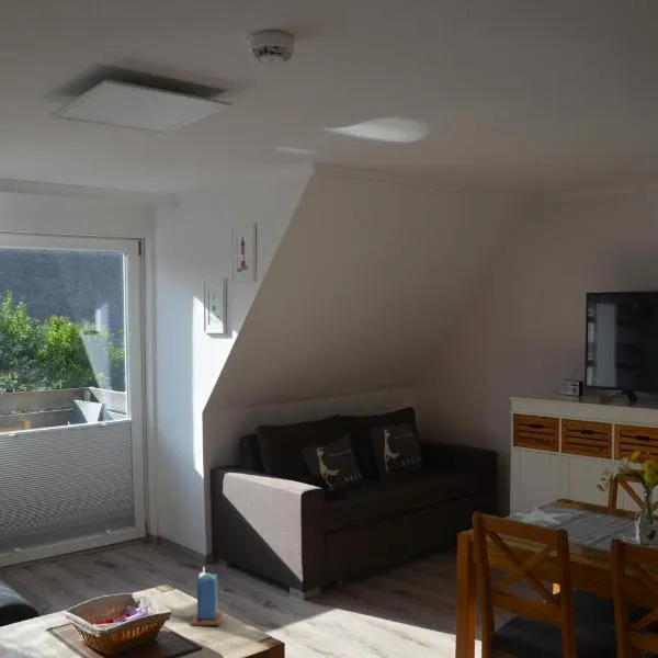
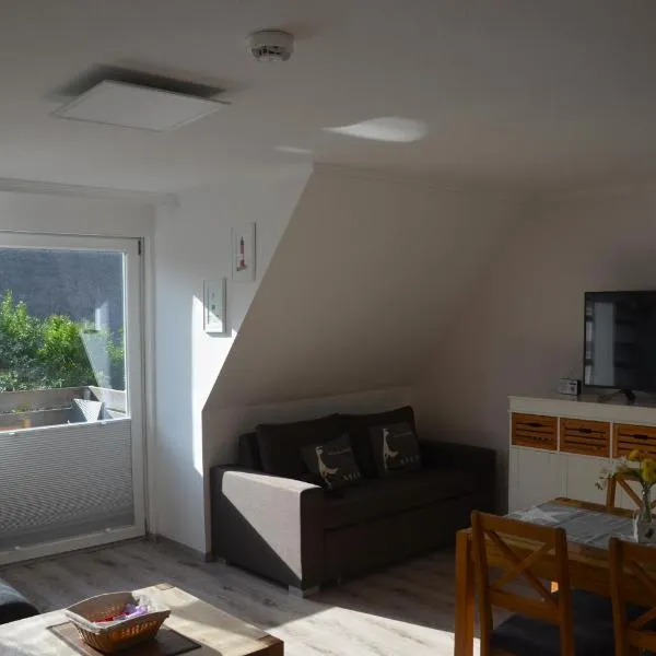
- candle (206, 594)
